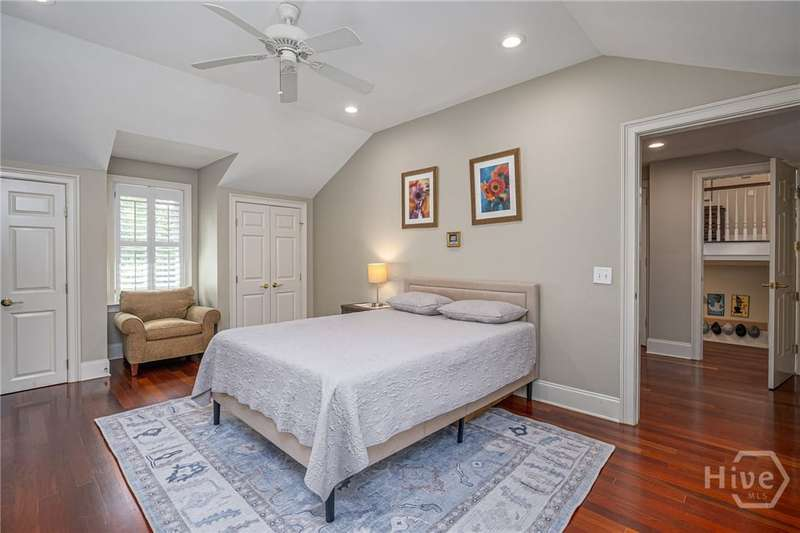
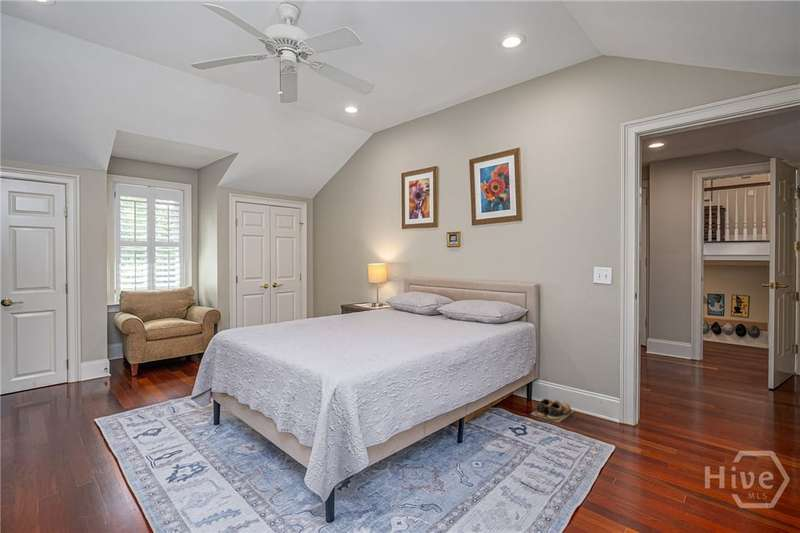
+ shoes (552, 406)
